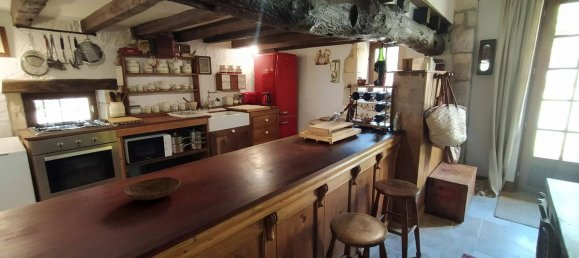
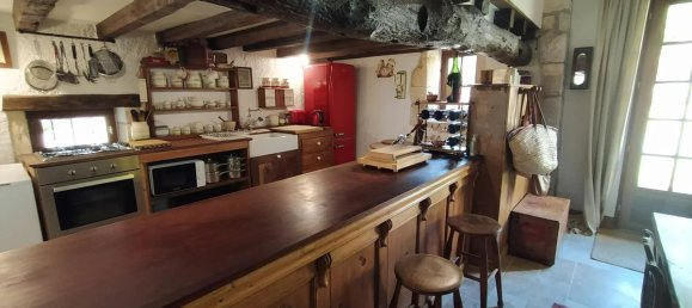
- bowl (153, 190)
